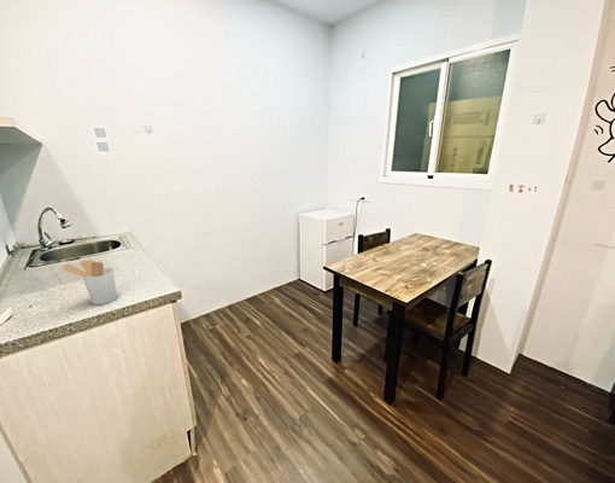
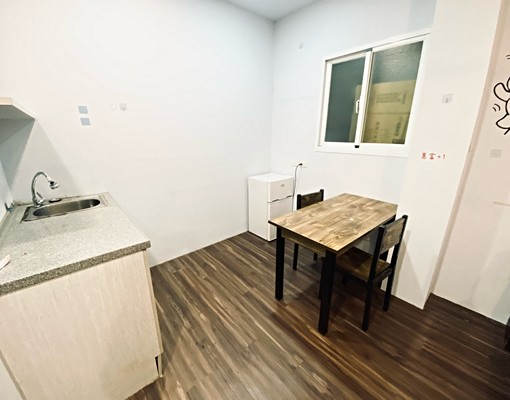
- utensil holder (92, 280)
